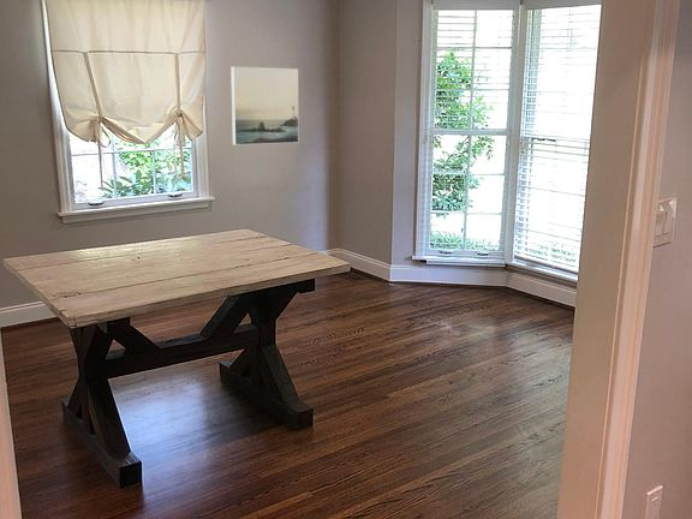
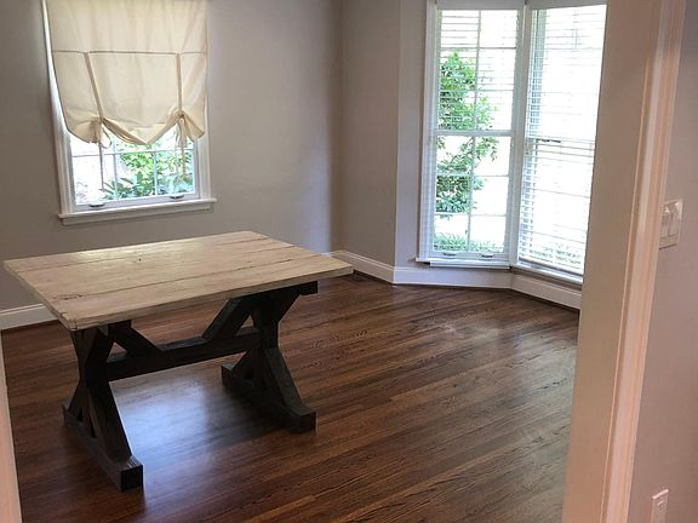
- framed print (266, 106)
